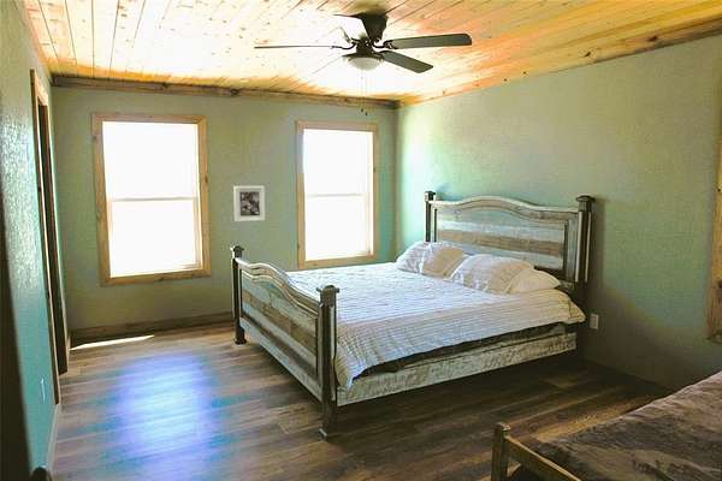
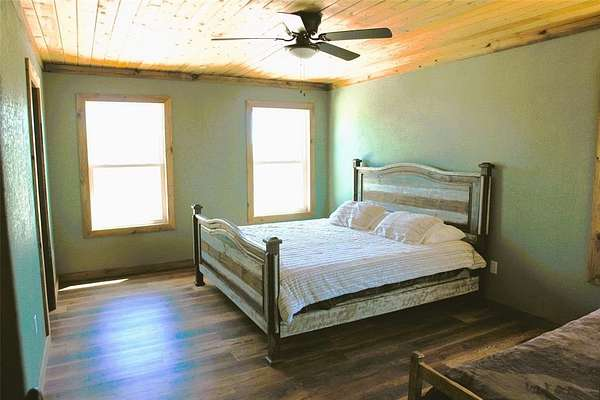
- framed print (249, 203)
